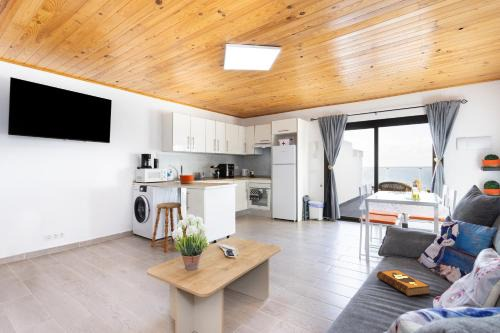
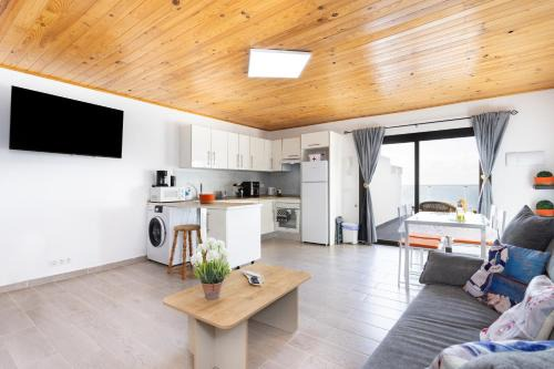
- hardback book (401, 282)
